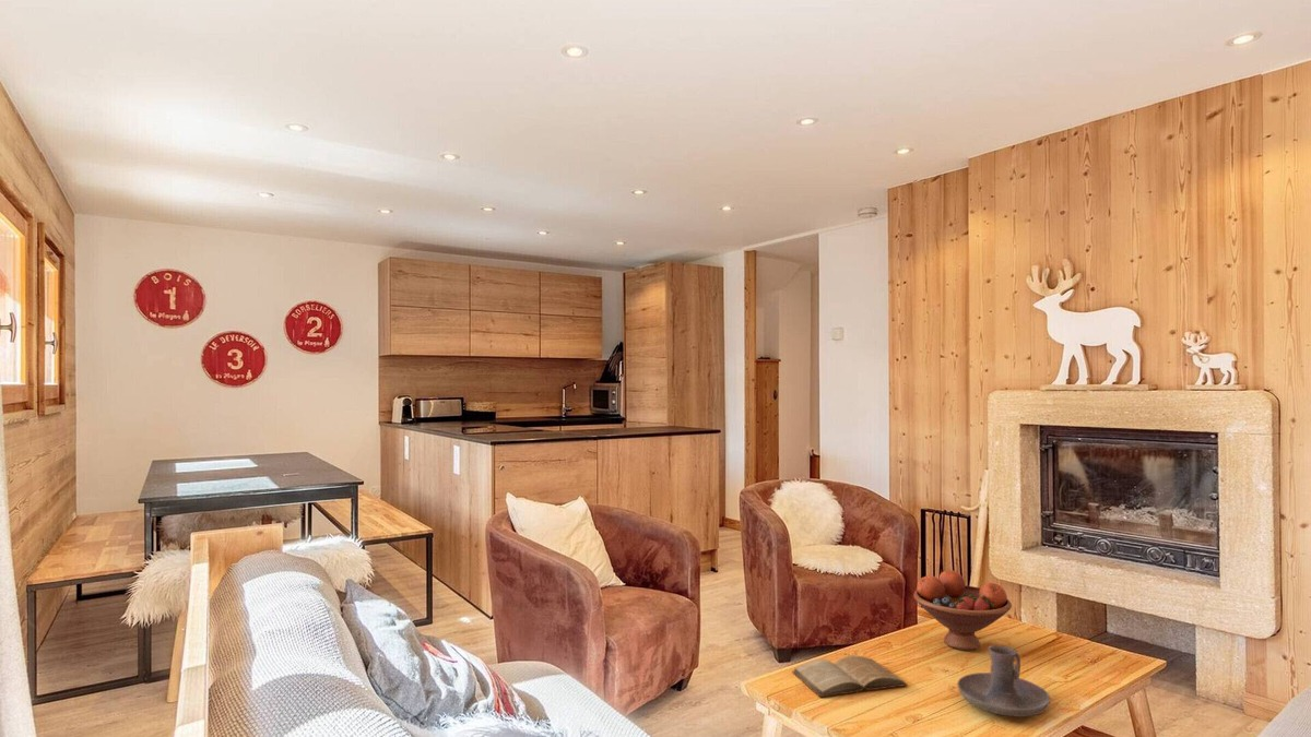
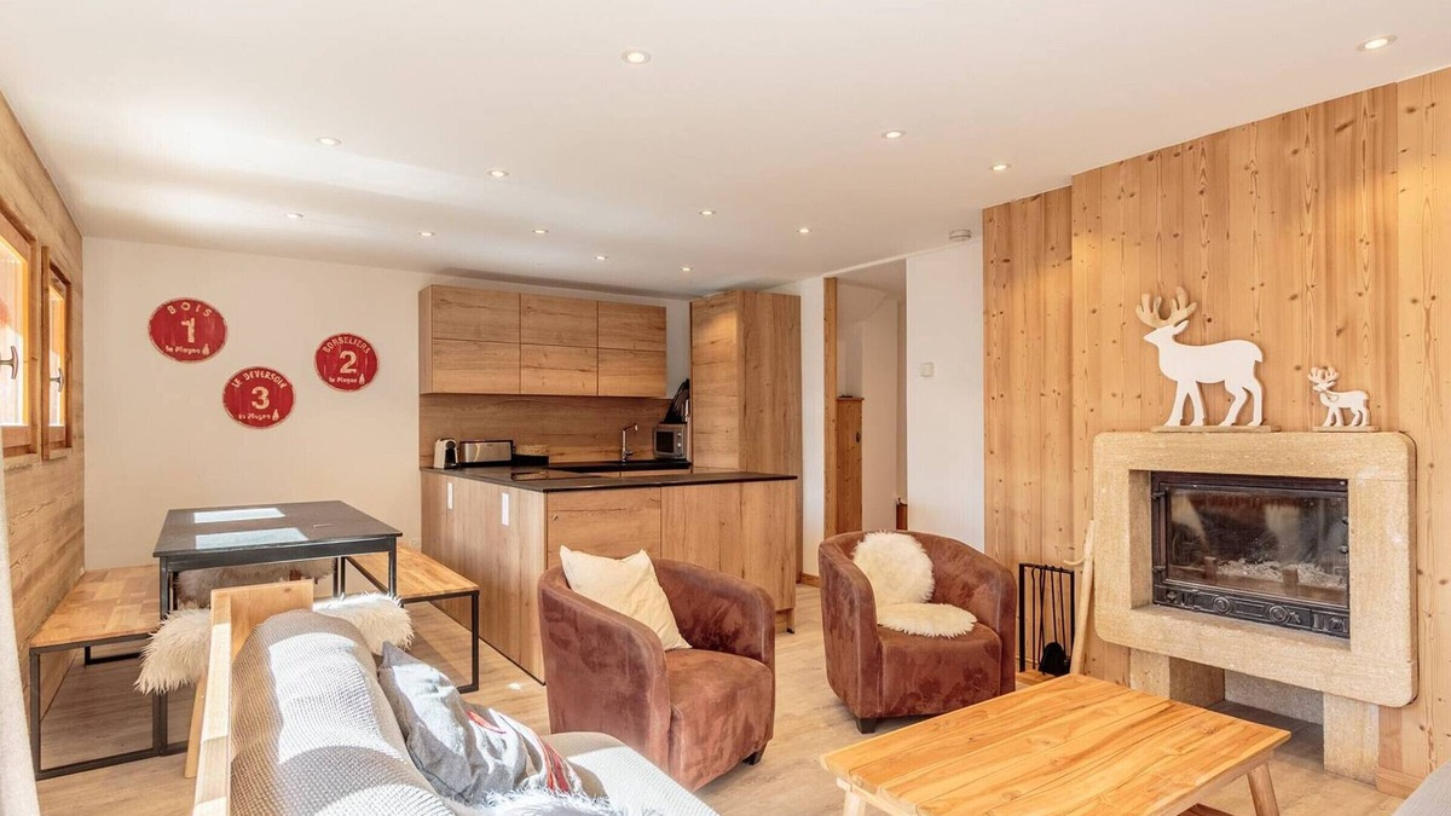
- candle holder (1005, 674)
- fruit bowl (961, 611)
- book (848, 673)
